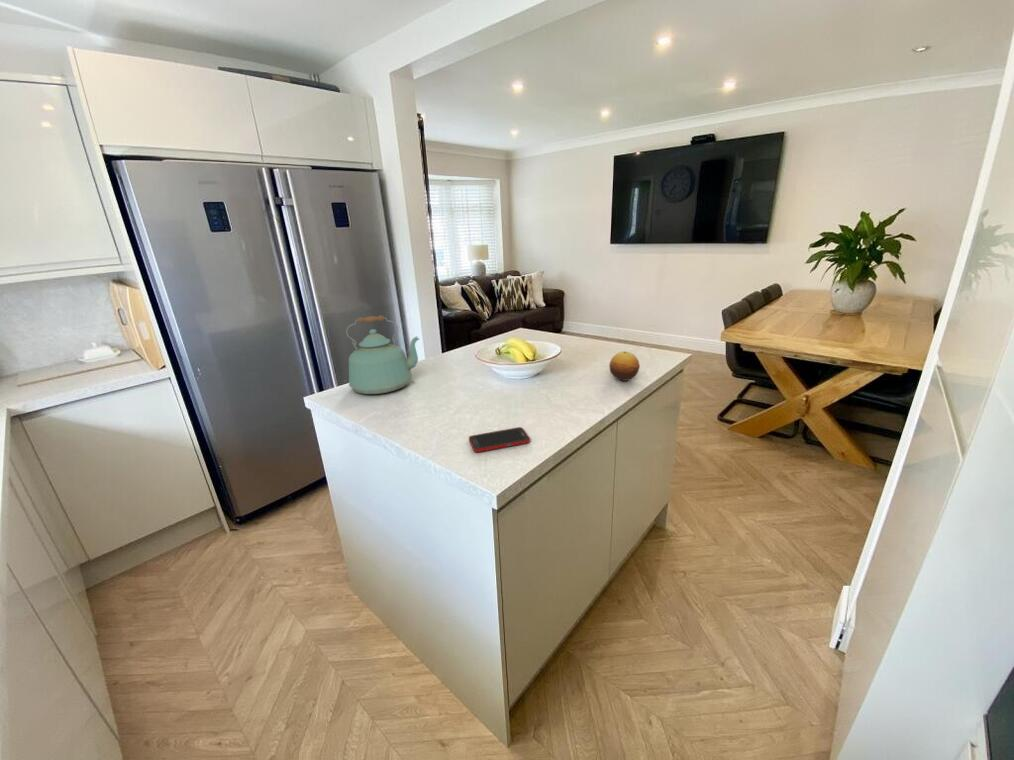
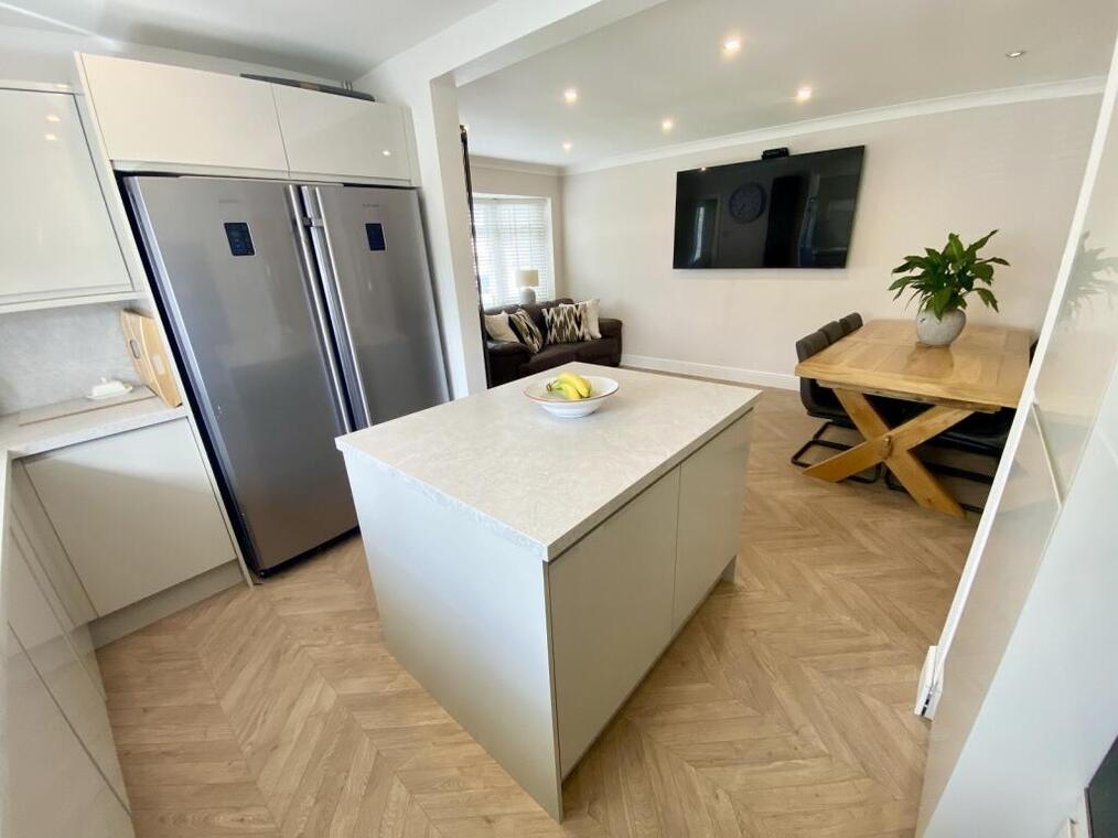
- kettle (382, 351)
- cell phone (499, 439)
- fruit (624, 365)
